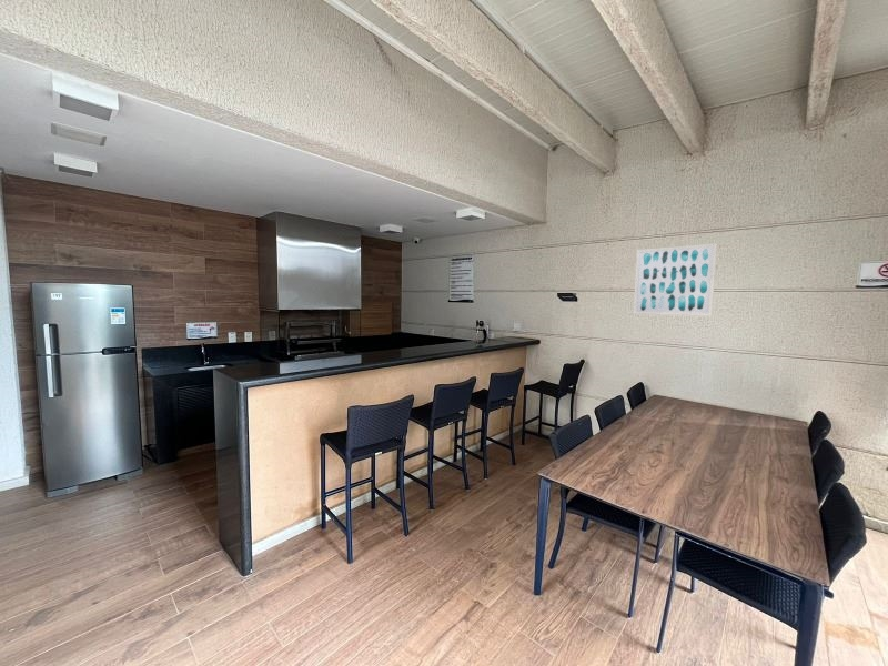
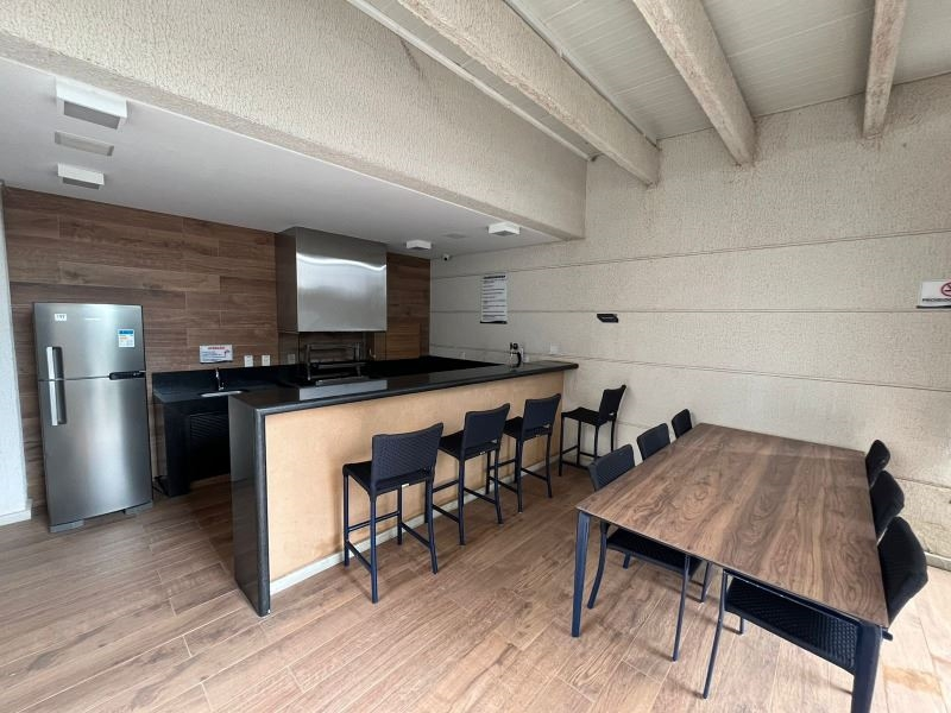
- wall art (672, 281)
